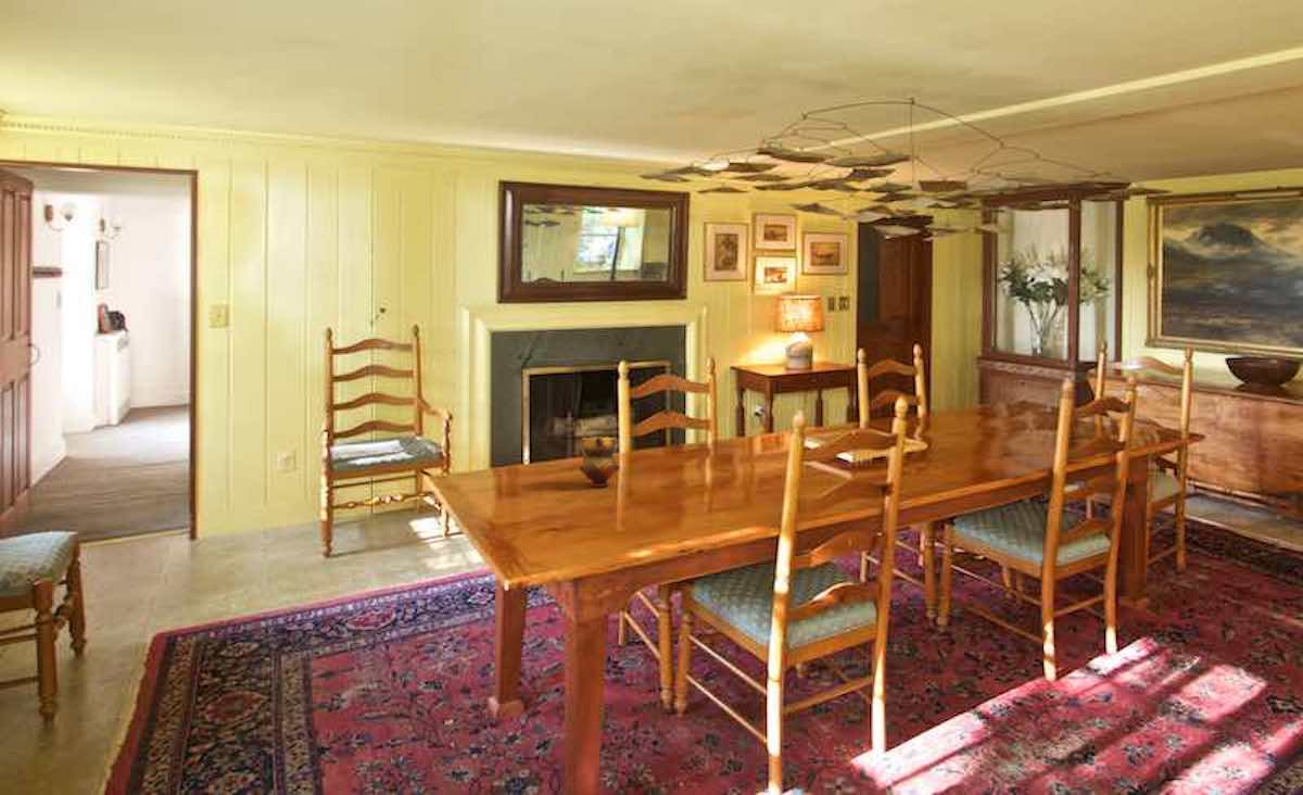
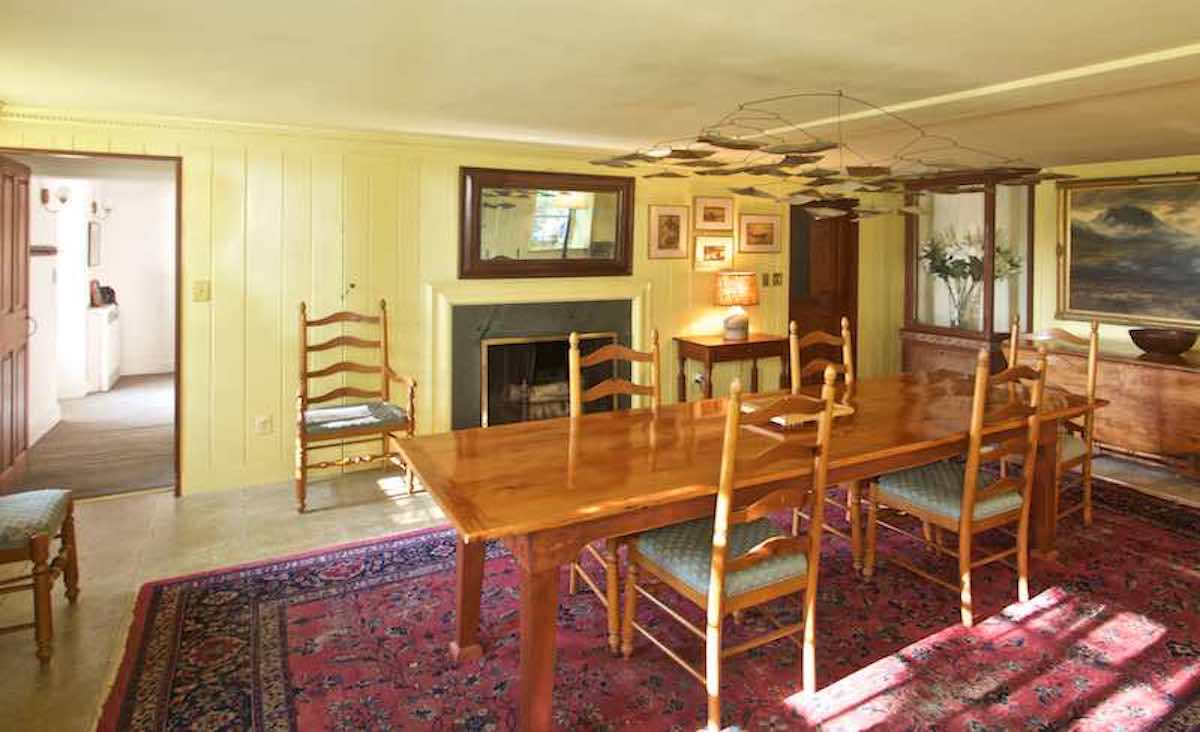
- teapot (599, 456)
